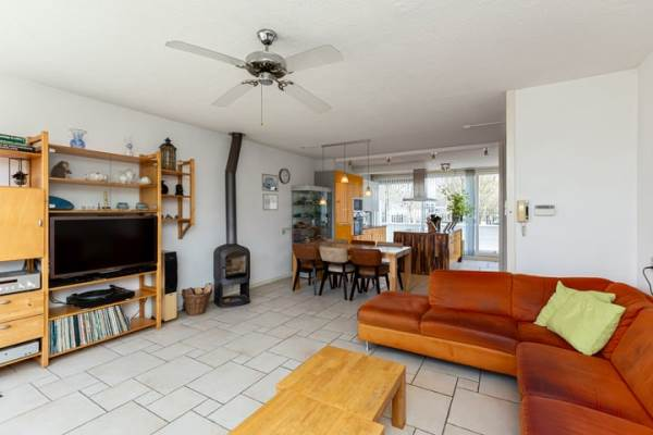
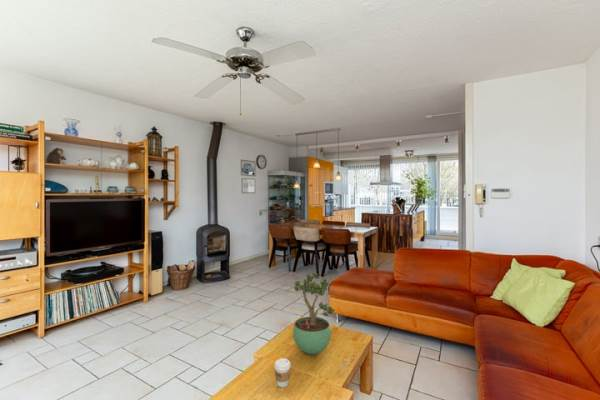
+ coffee cup (282, 372)
+ potted plant (310, 312)
